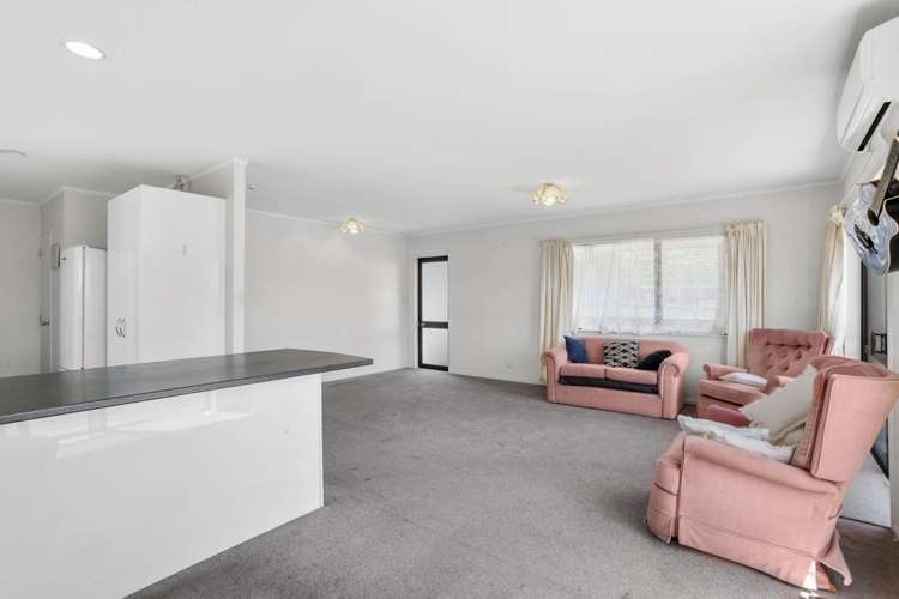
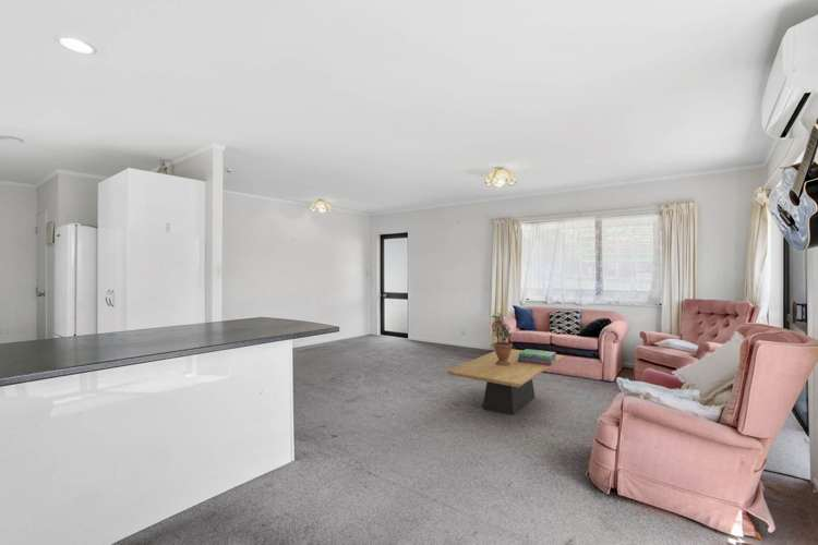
+ stack of books (537, 356)
+ coffee table (509, 382)
+ potted plant (502, 338)
